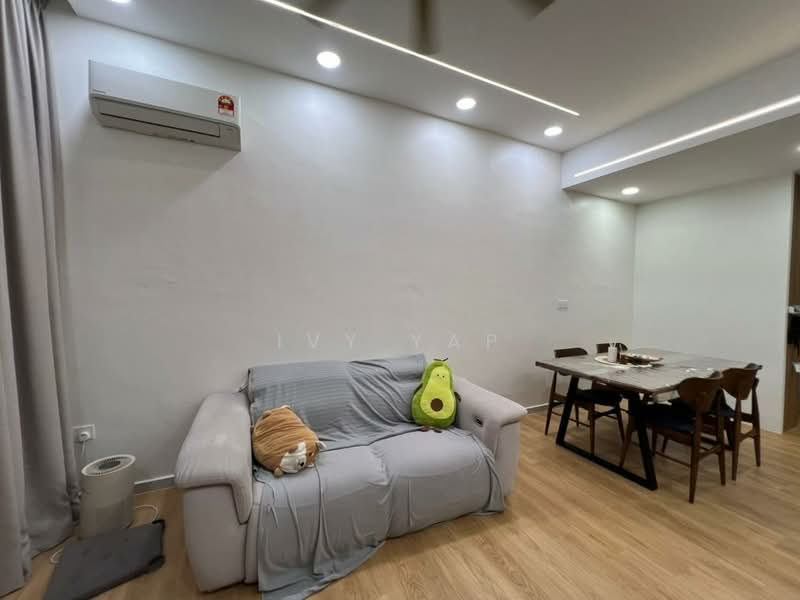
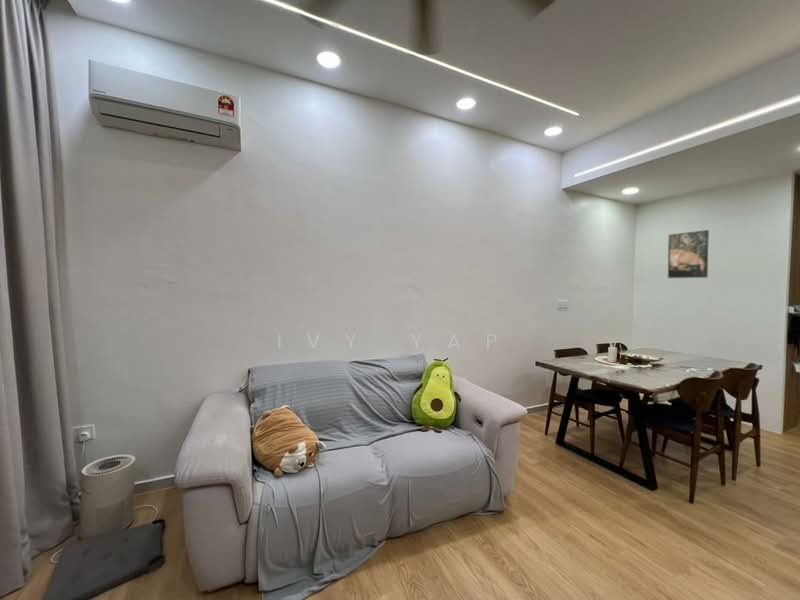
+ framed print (687, 255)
